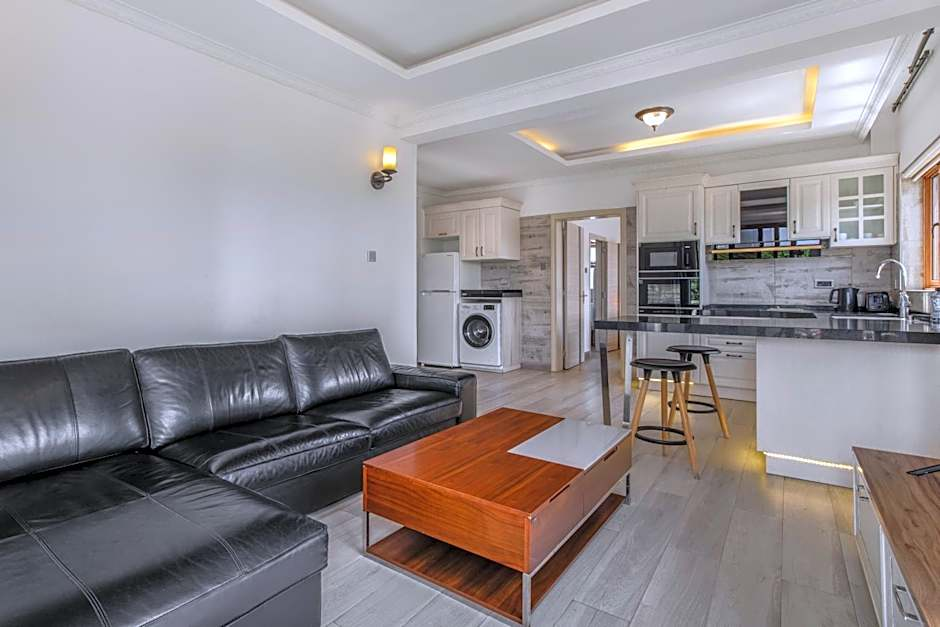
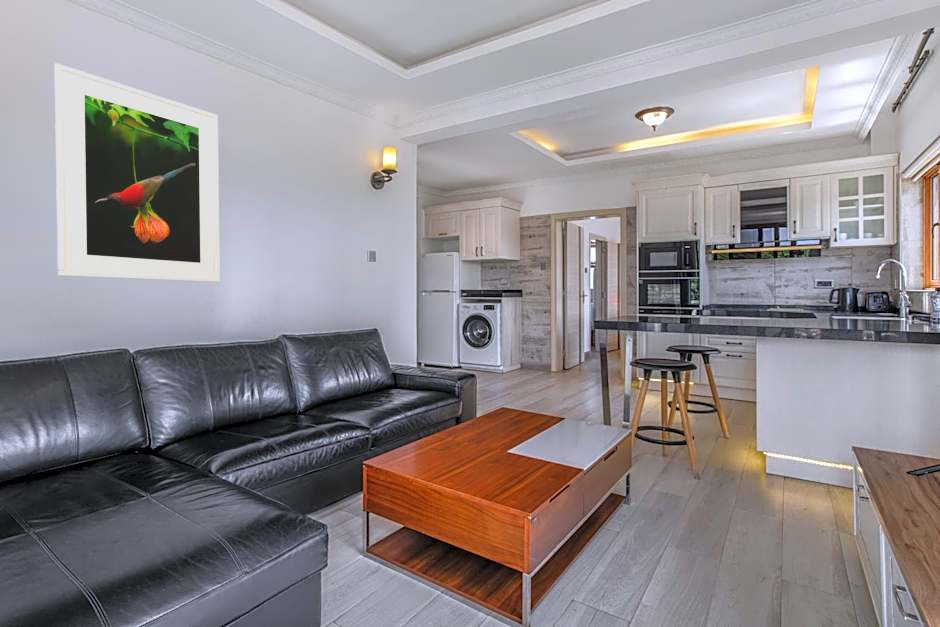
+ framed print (147, 186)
